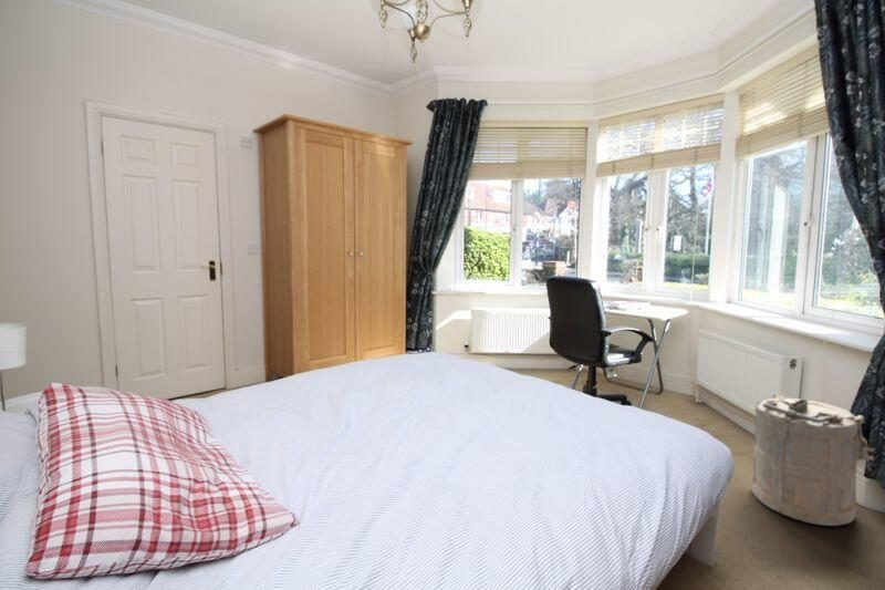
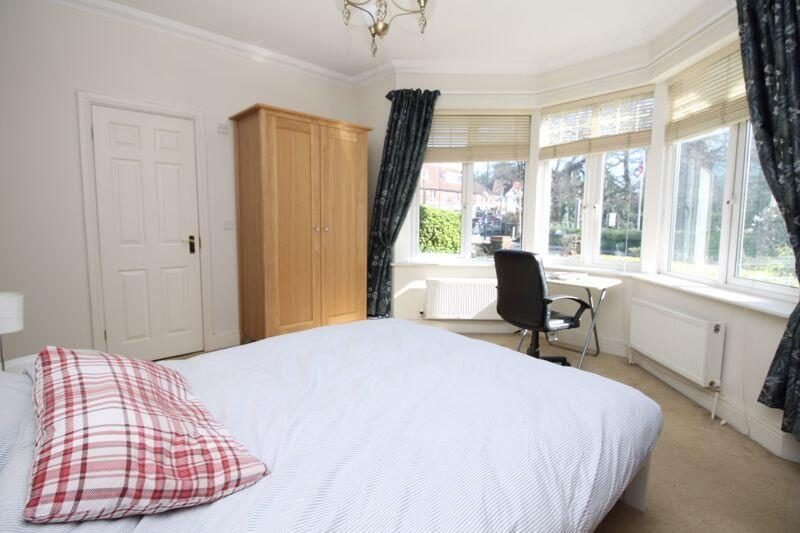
- laundry hamper (802, 451)
